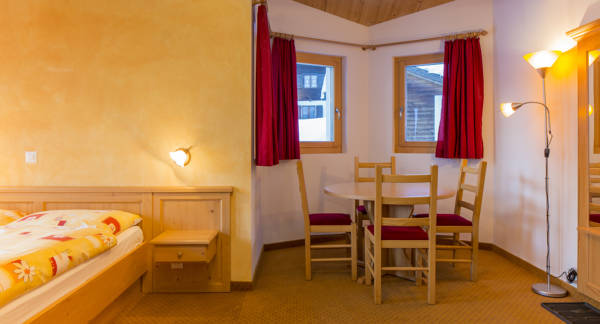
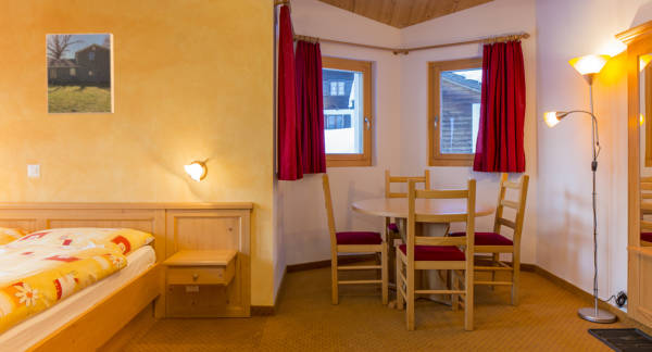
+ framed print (79, 74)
